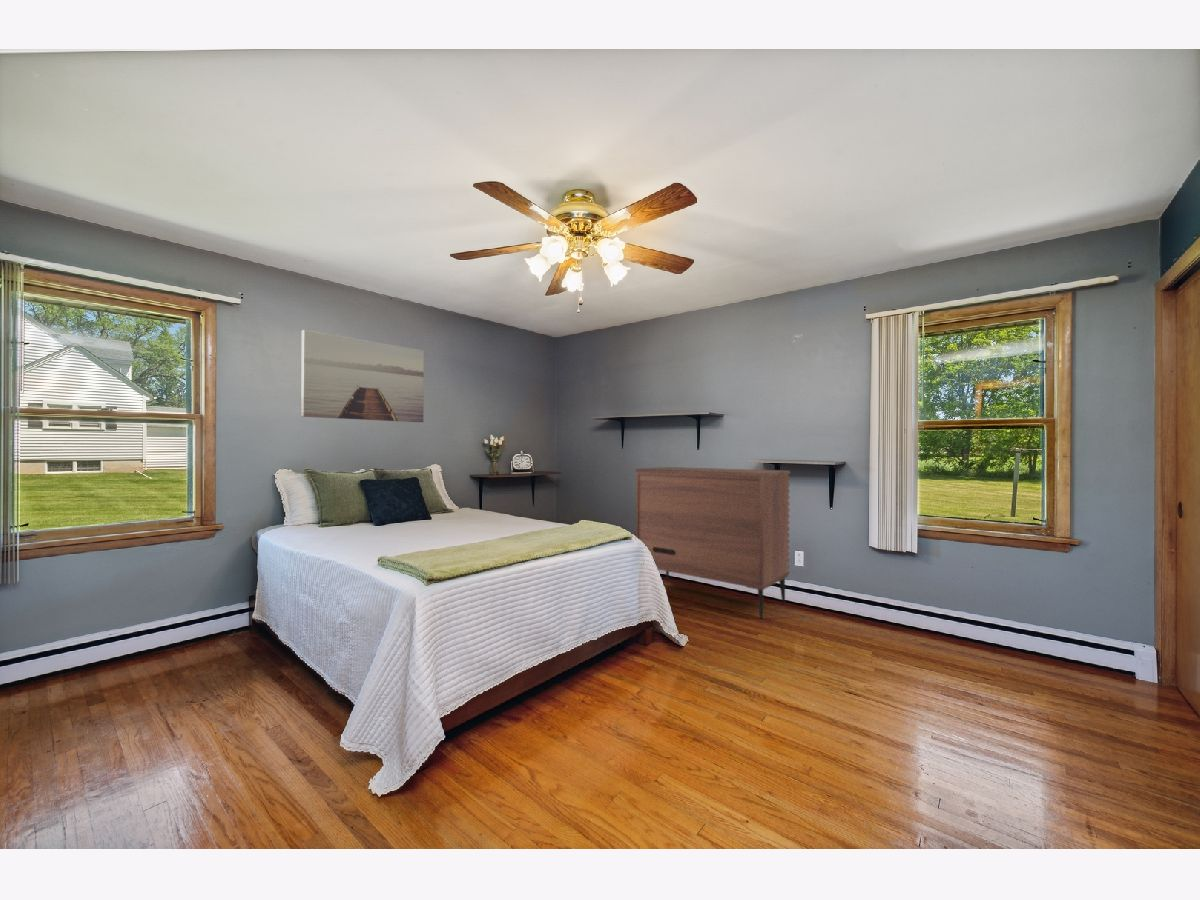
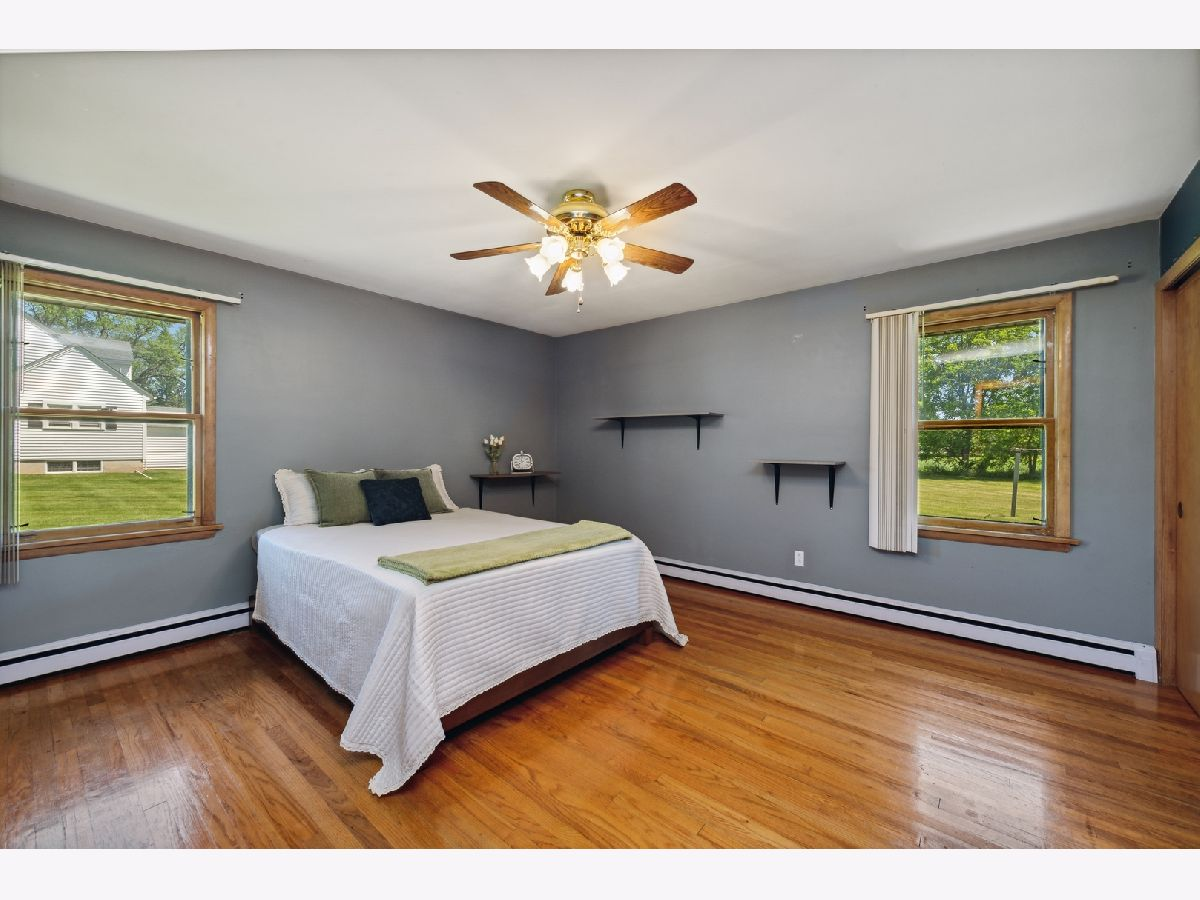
- wall art (368, 380)
- dresser (709, 532)
